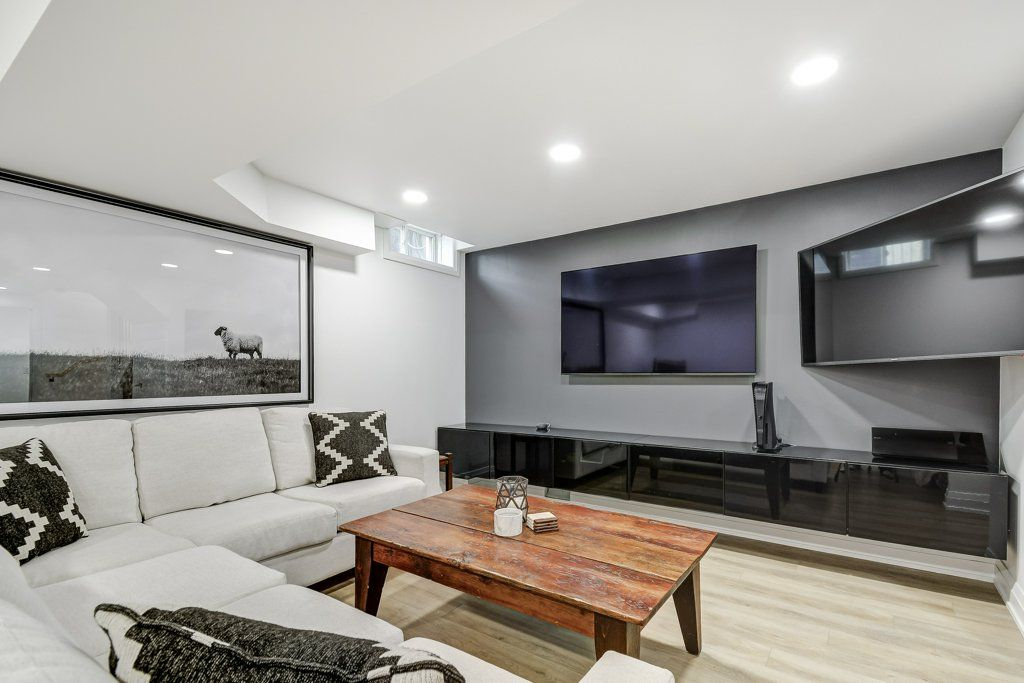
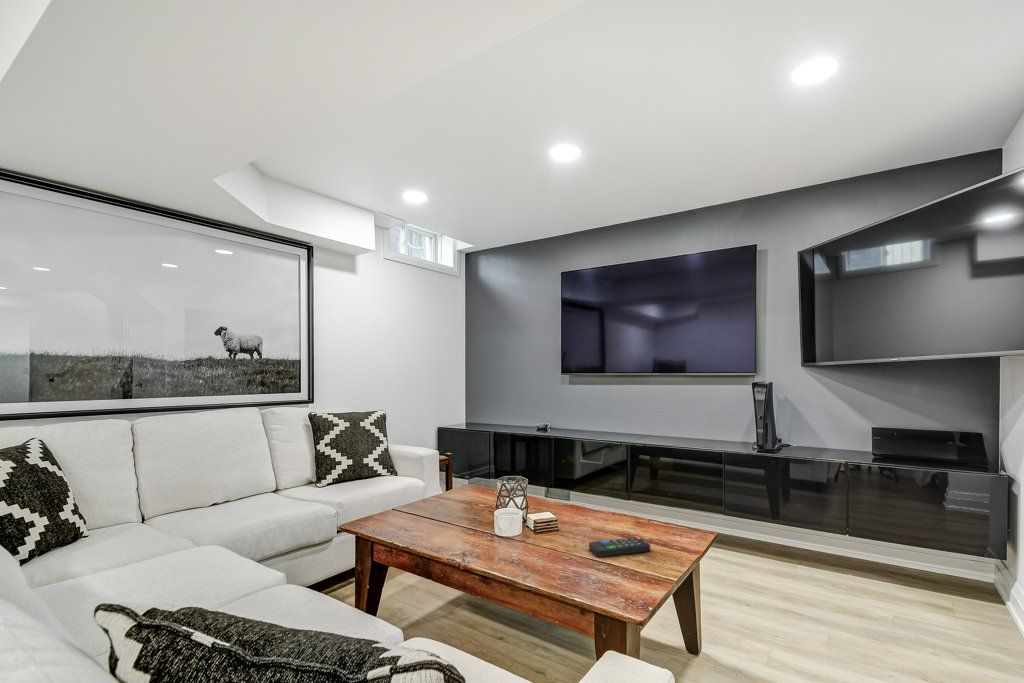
+ remote control (619, 546)
